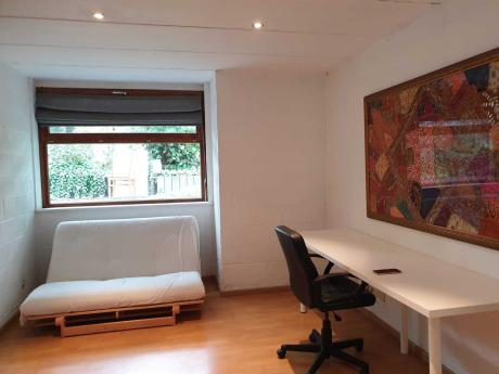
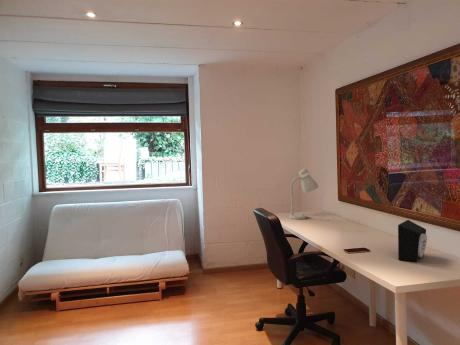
+ speaker (414, 240)
+ desk lamp (304, 192)
